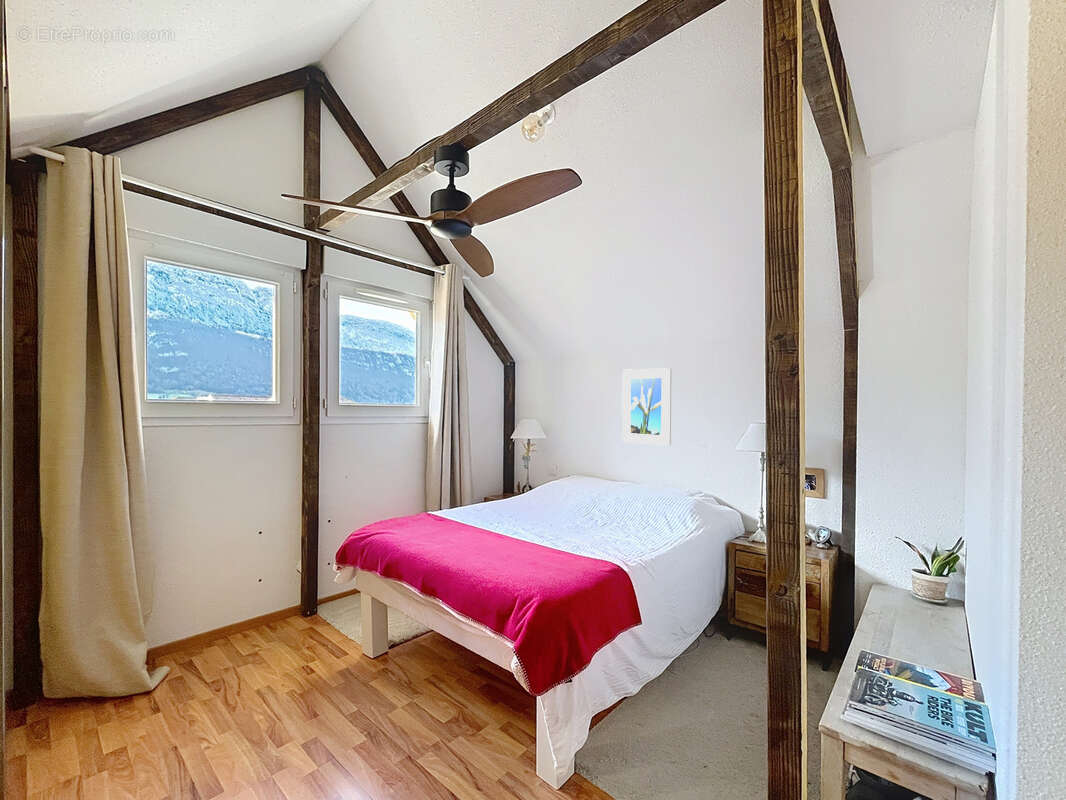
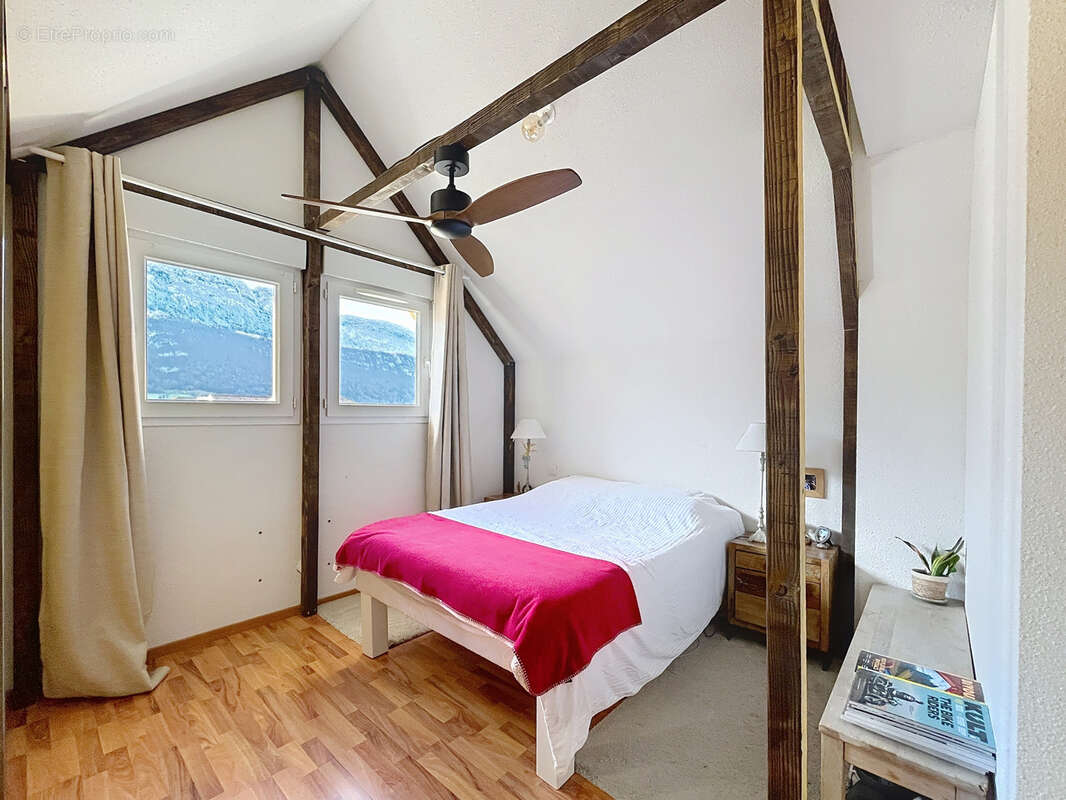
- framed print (646, 406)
